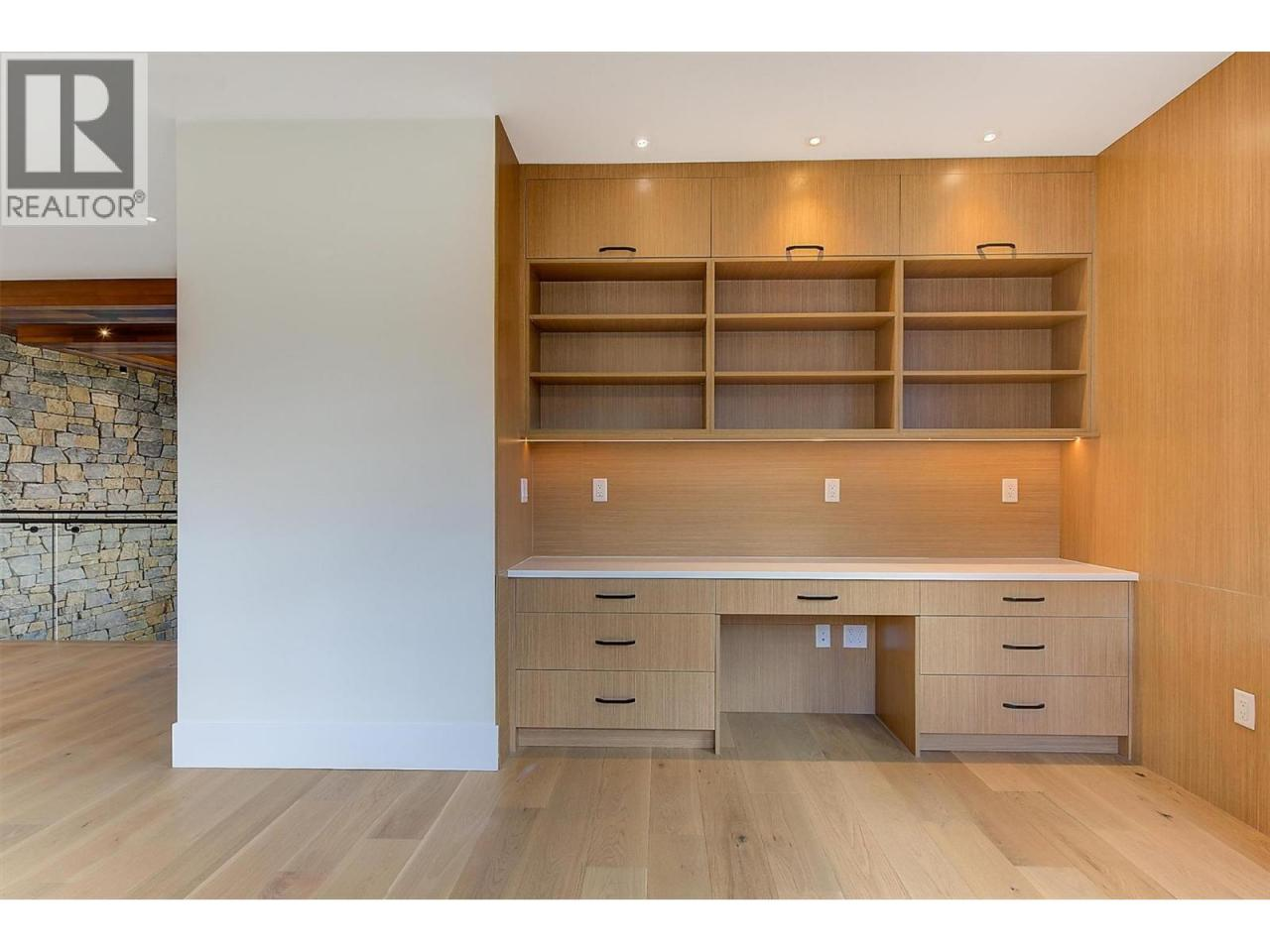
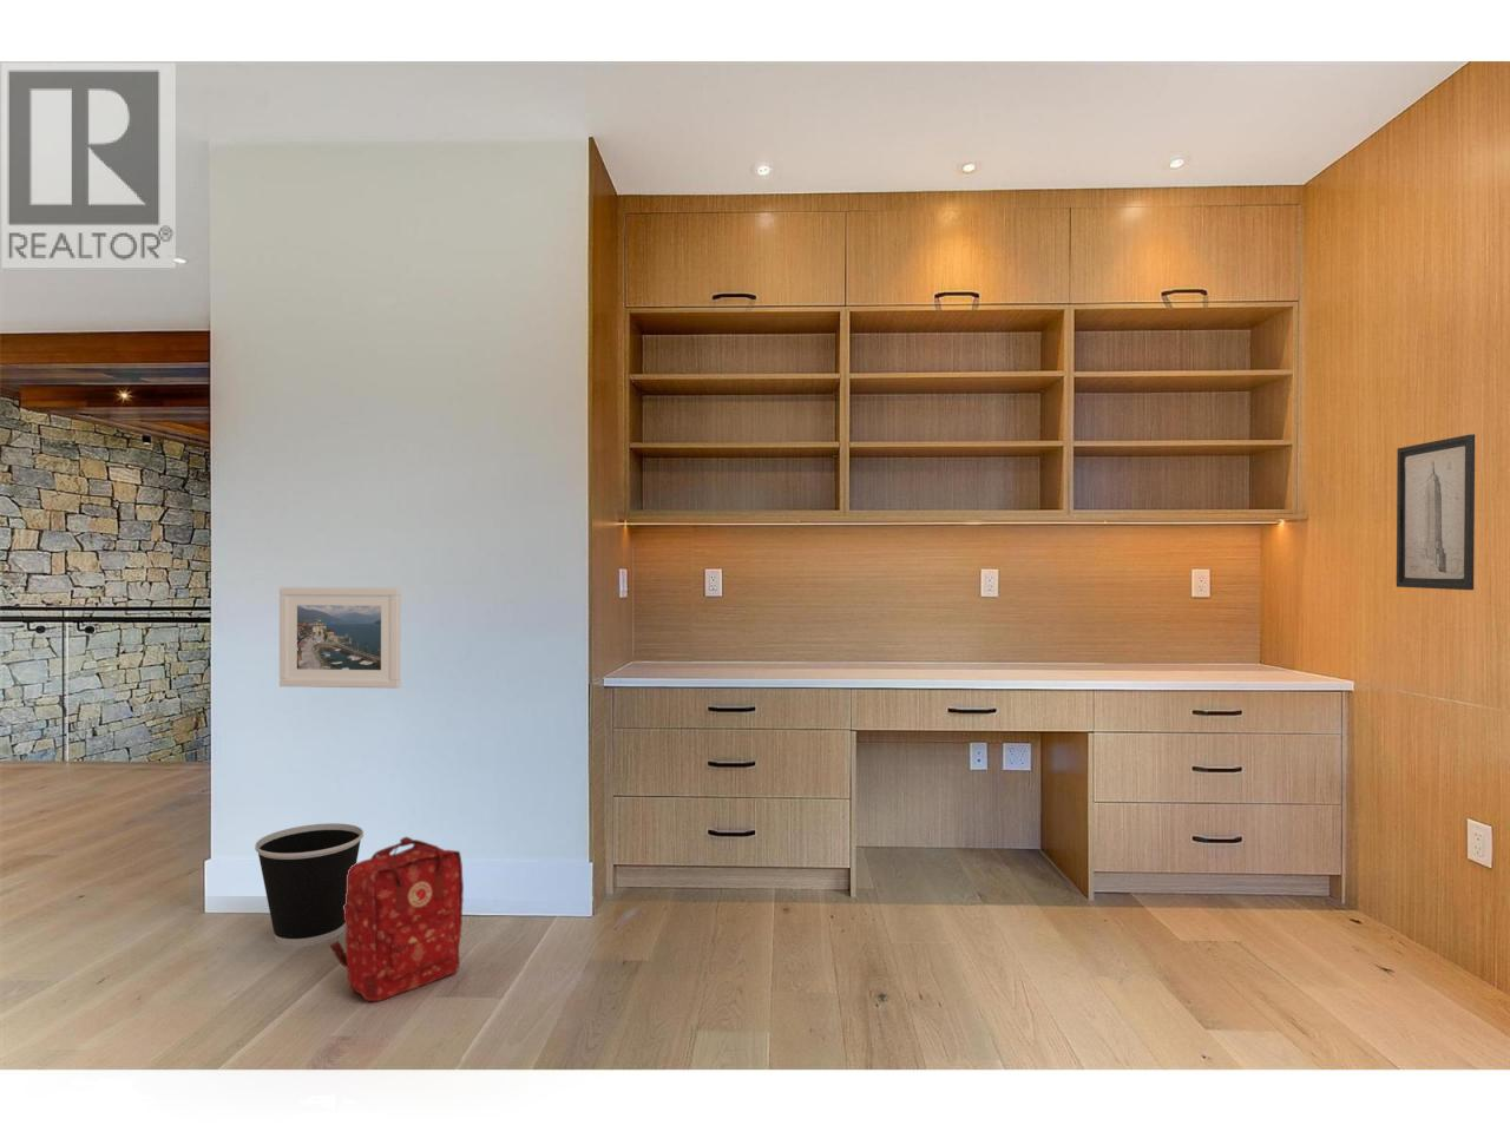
+ wastebasket (310, 885)
+ wall art (1434, 514)
+ backpack (398, 907)
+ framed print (340, 637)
